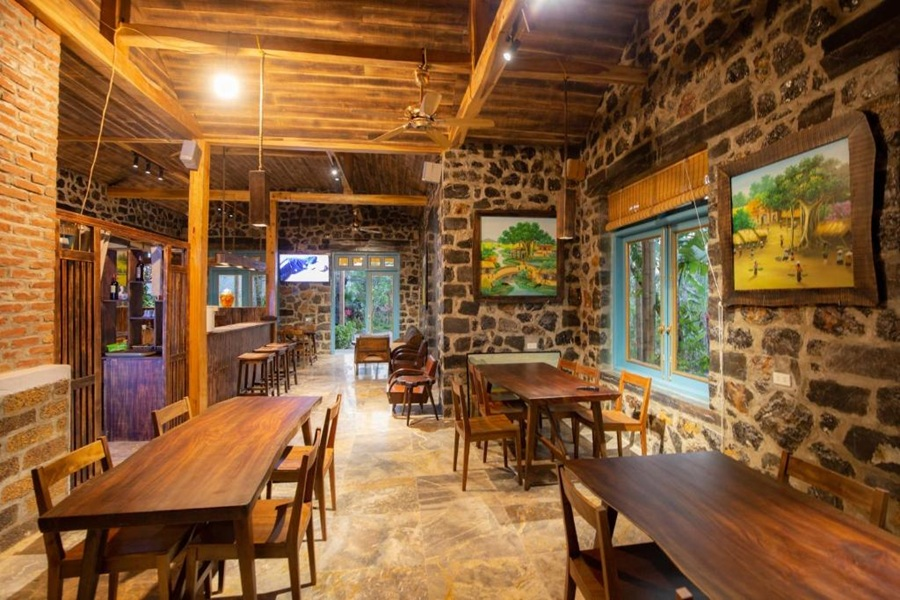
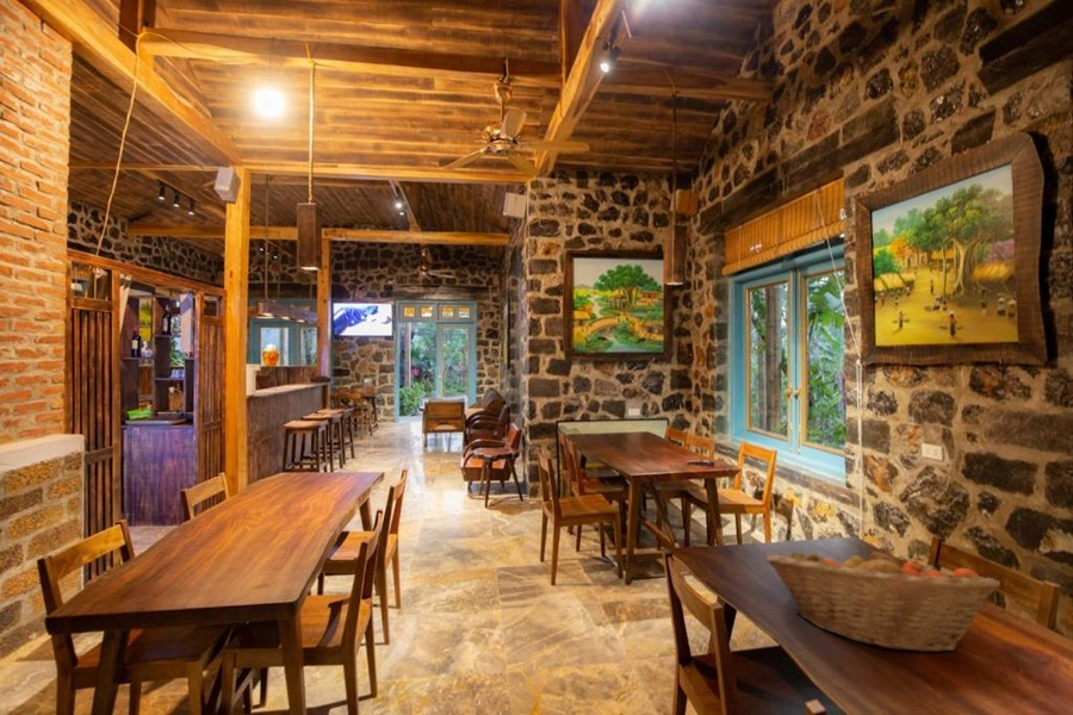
+ fruit basket (870, 584)
